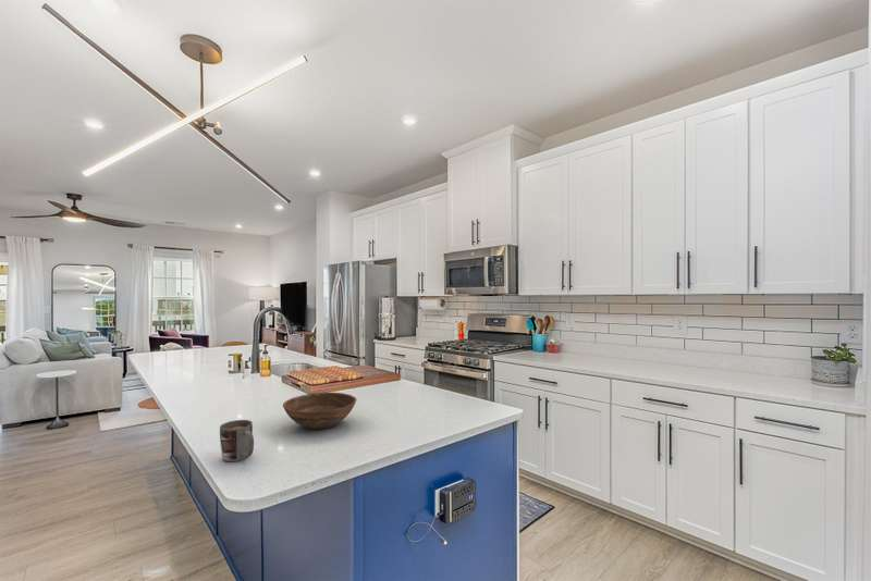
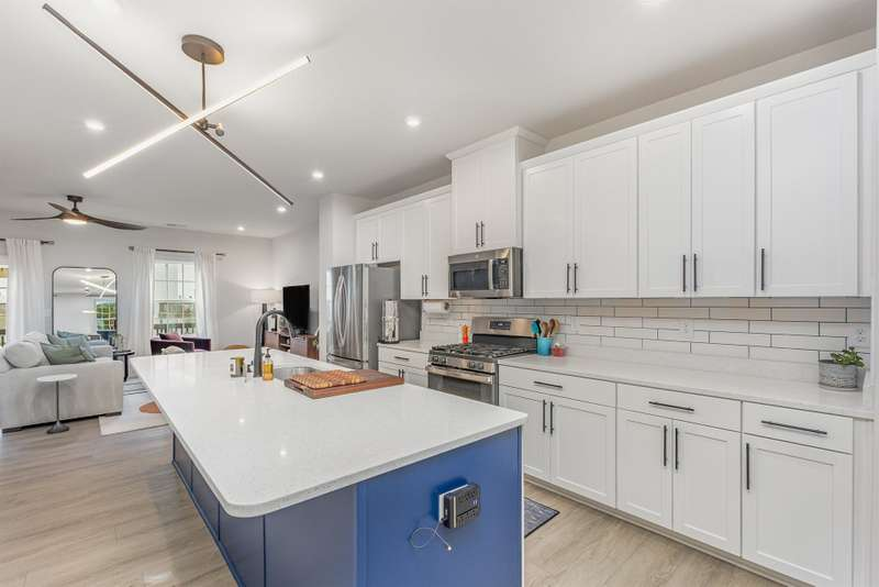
- mug (240, 442)
- bowl (320, 412)
